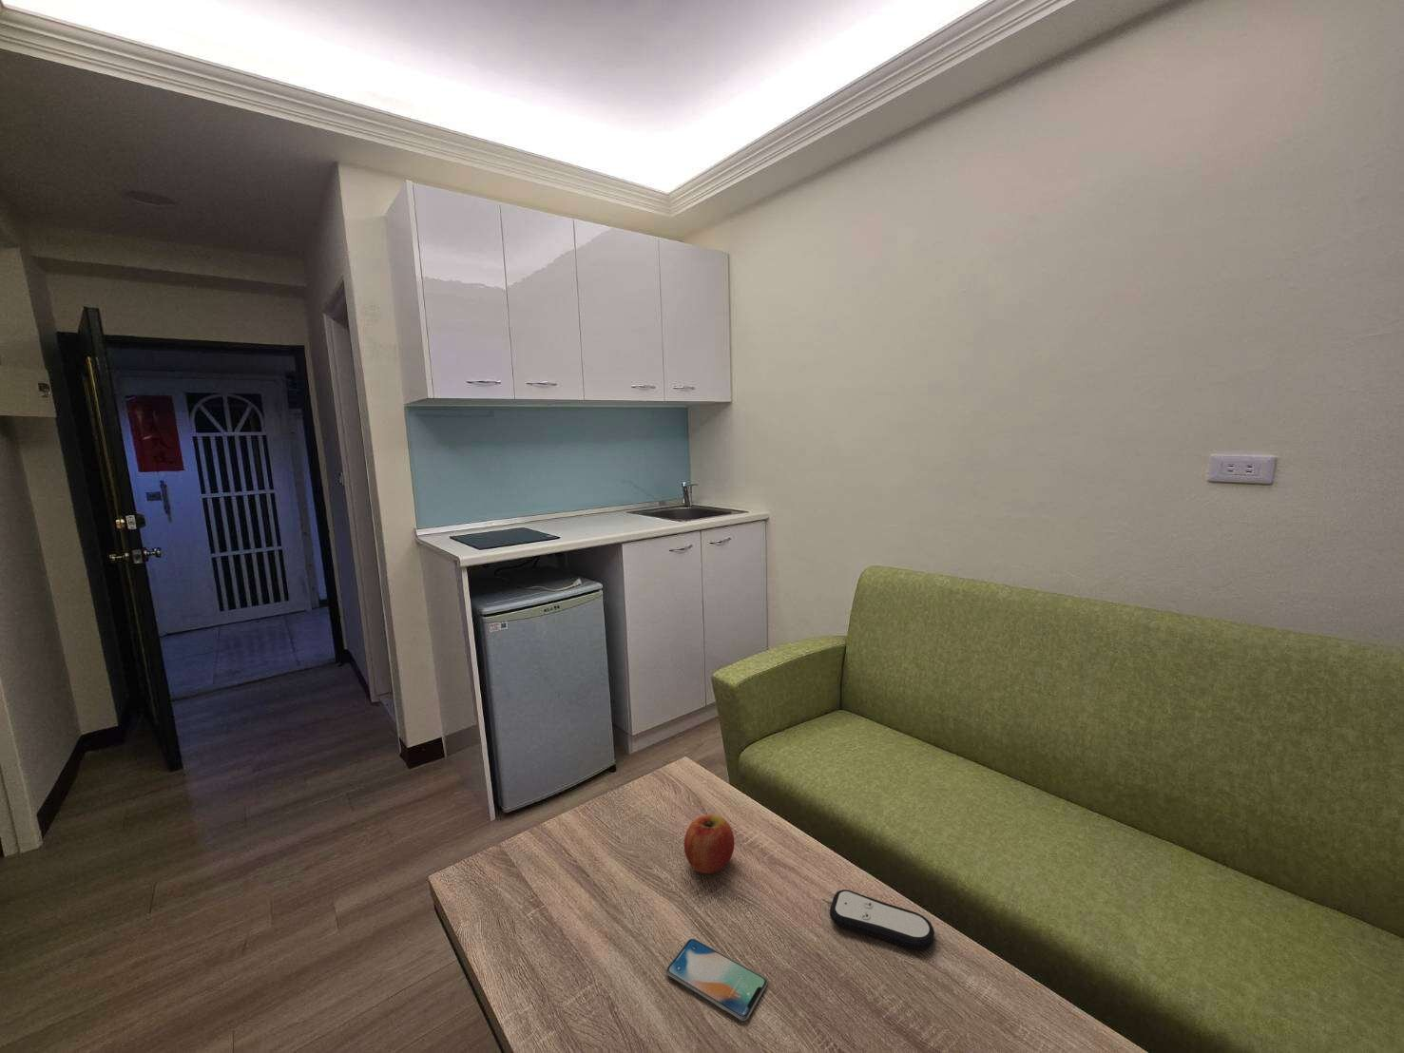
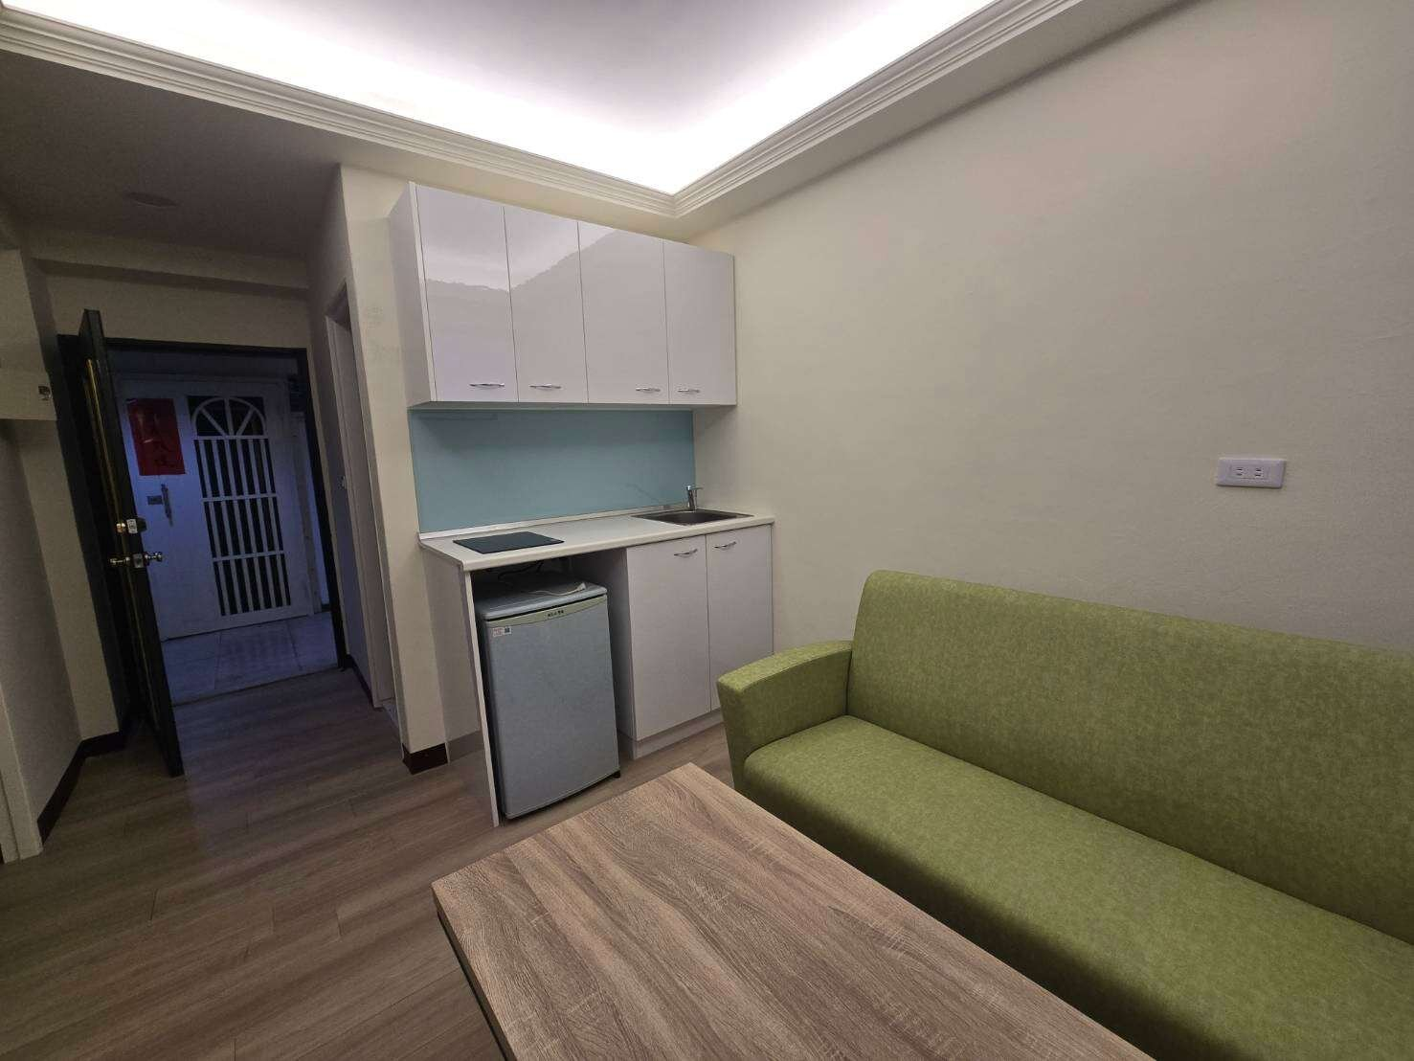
- fruit (708, 841)
- smartphone (716, 976)
- remote control (881, 919)
